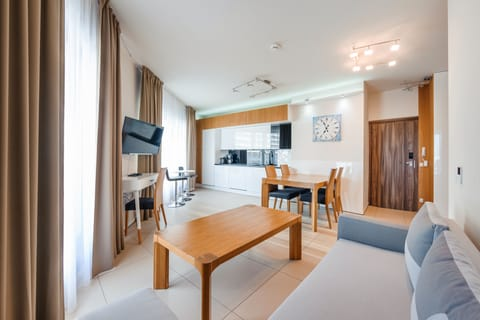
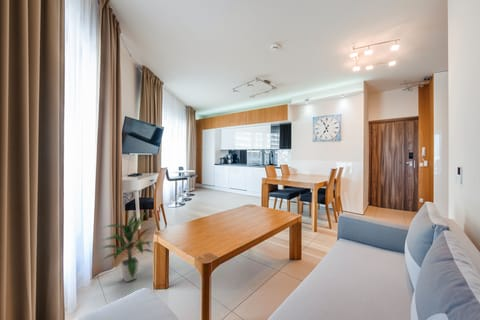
+ indoor plant (128, 247)
